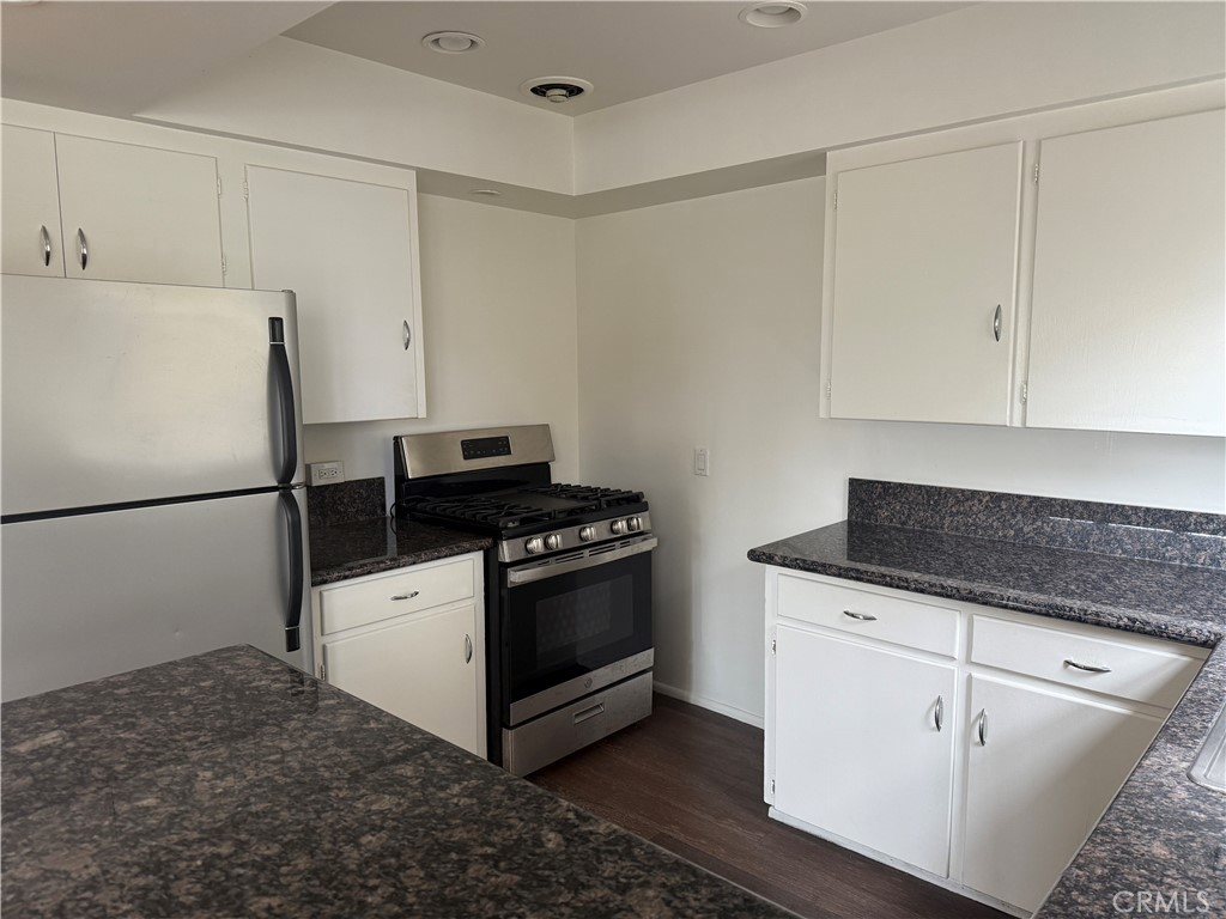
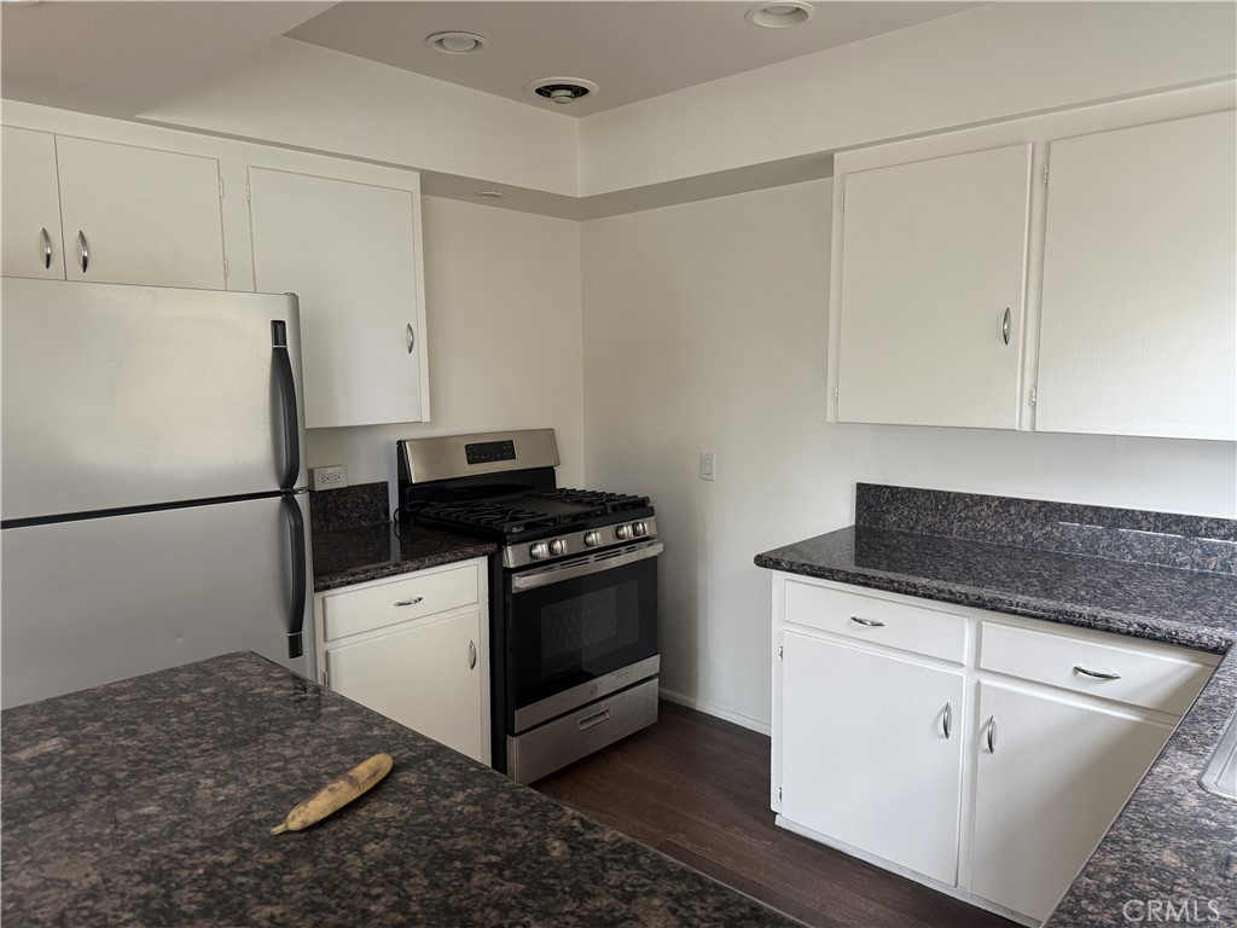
+ banana (344, 784)
